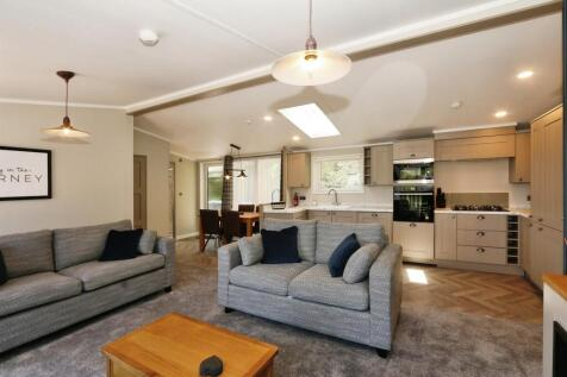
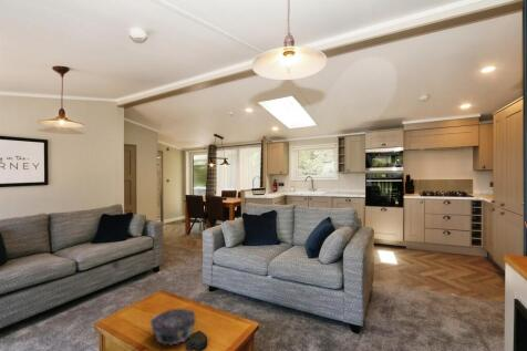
+ decorative bowl (174, 327)
